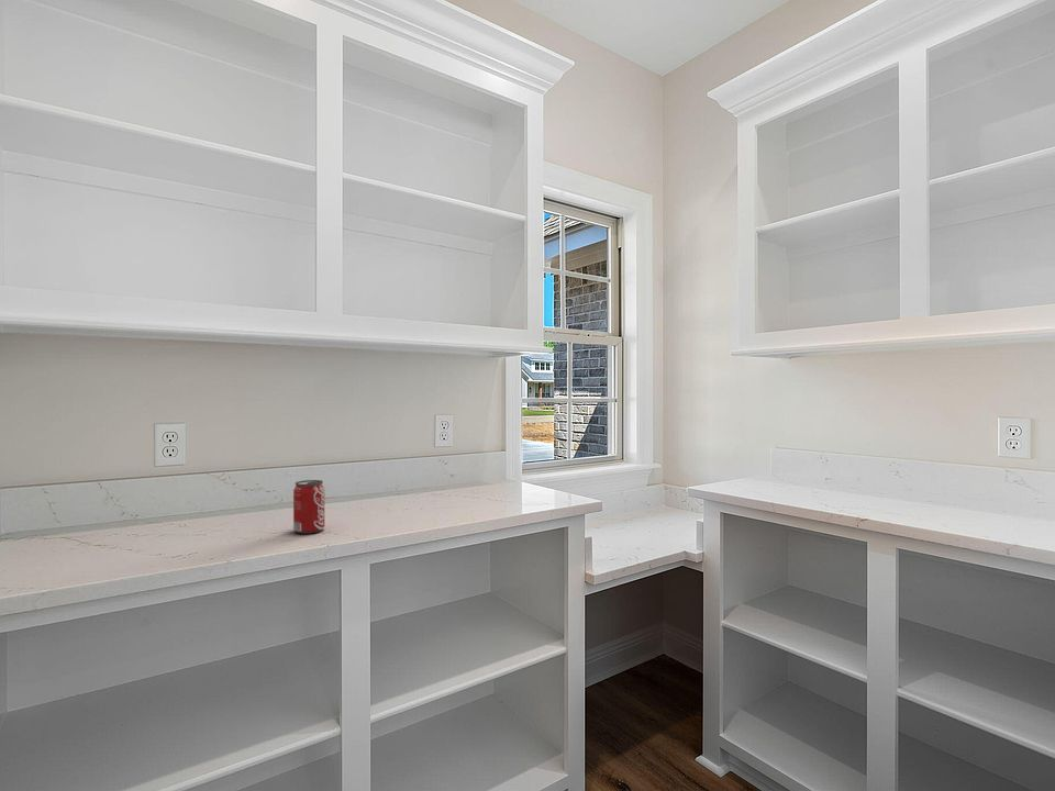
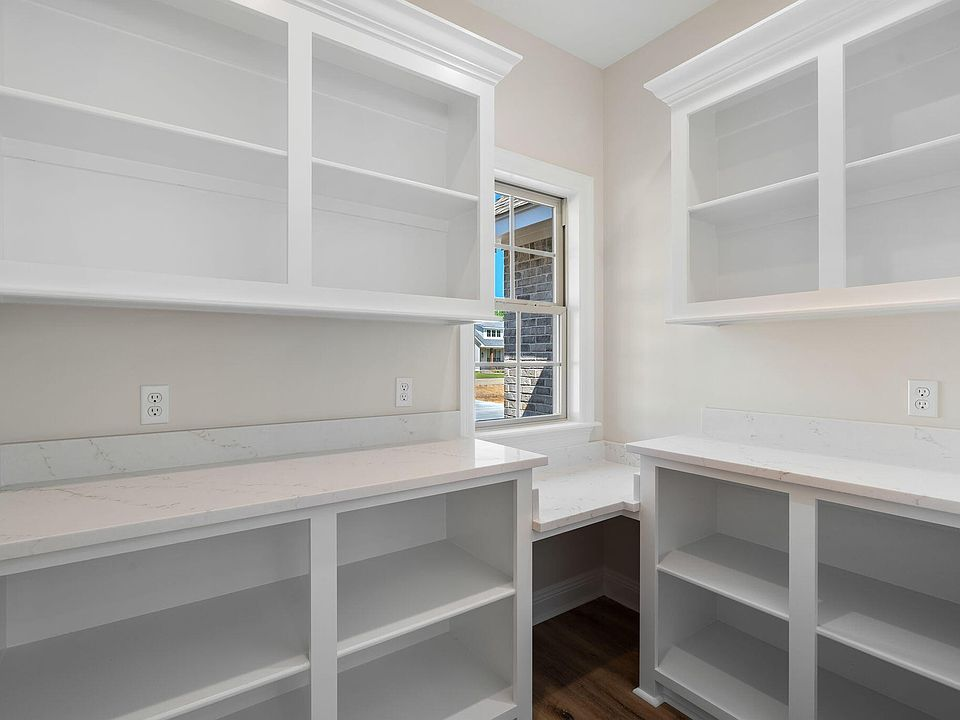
- beverage can (309, 505)
